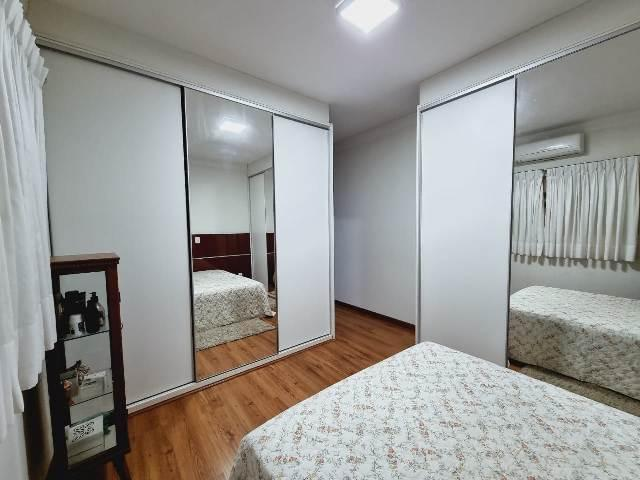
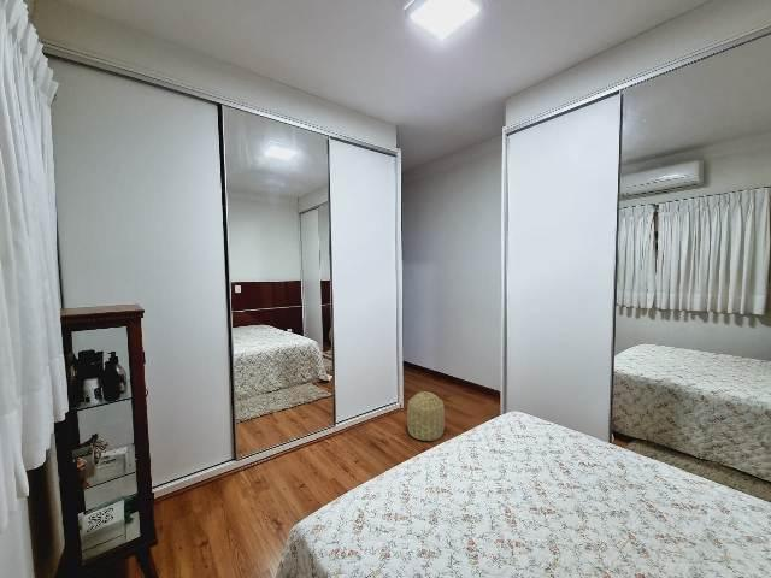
+ basket (425, 412)
